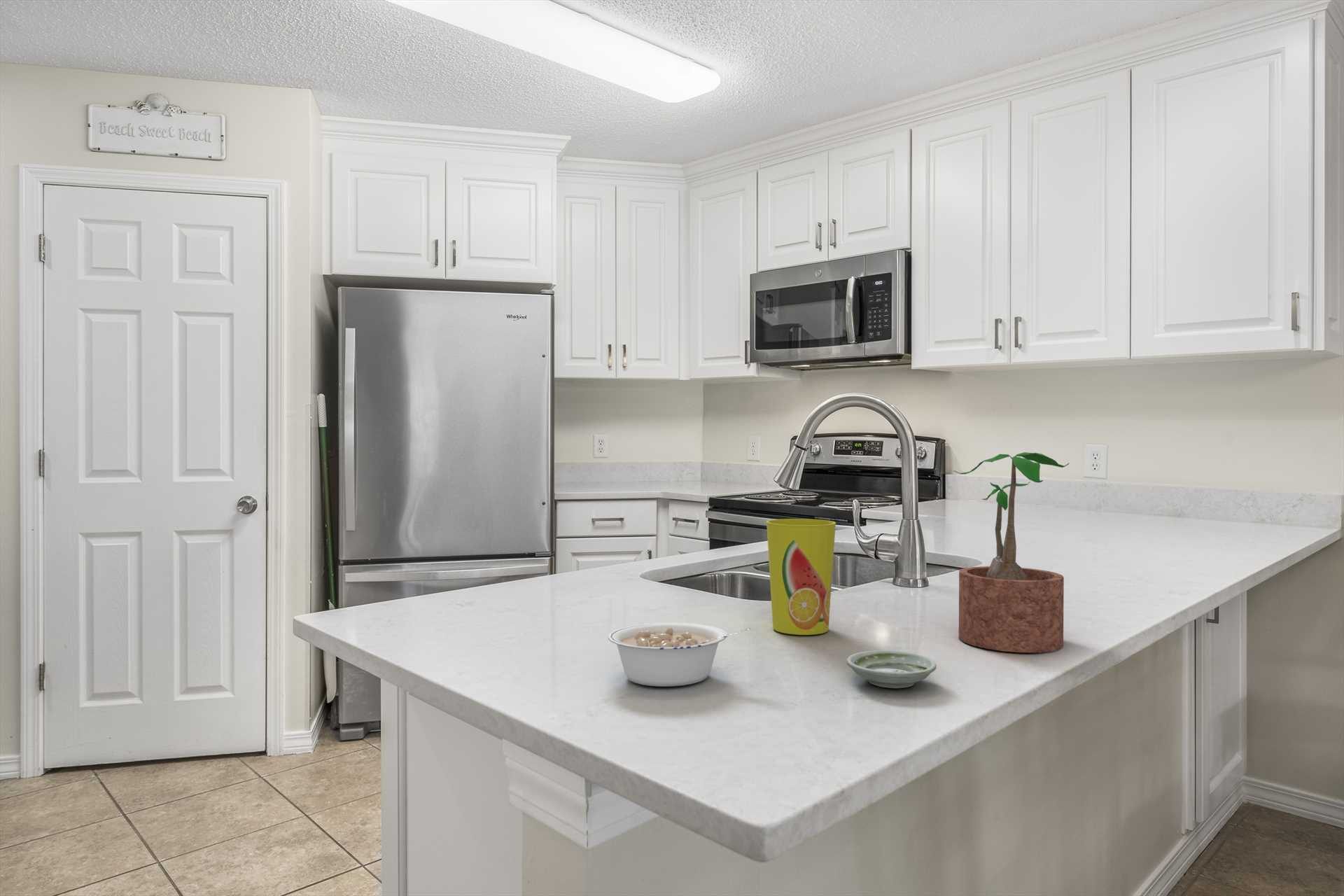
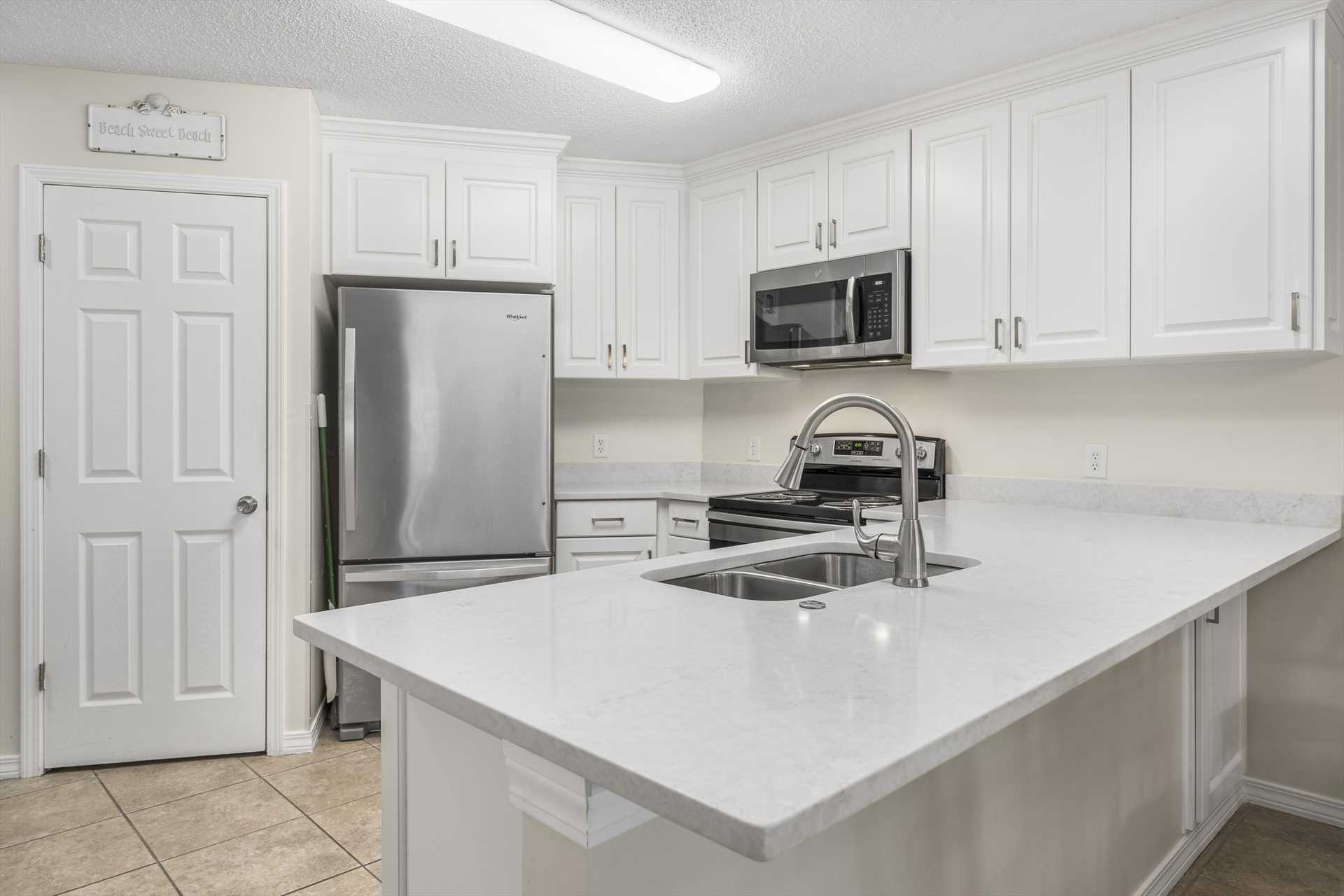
- cup (800, 575)
- potted plant (1012, 547)
- saucer (890, 671)
- legume (672, 650)
